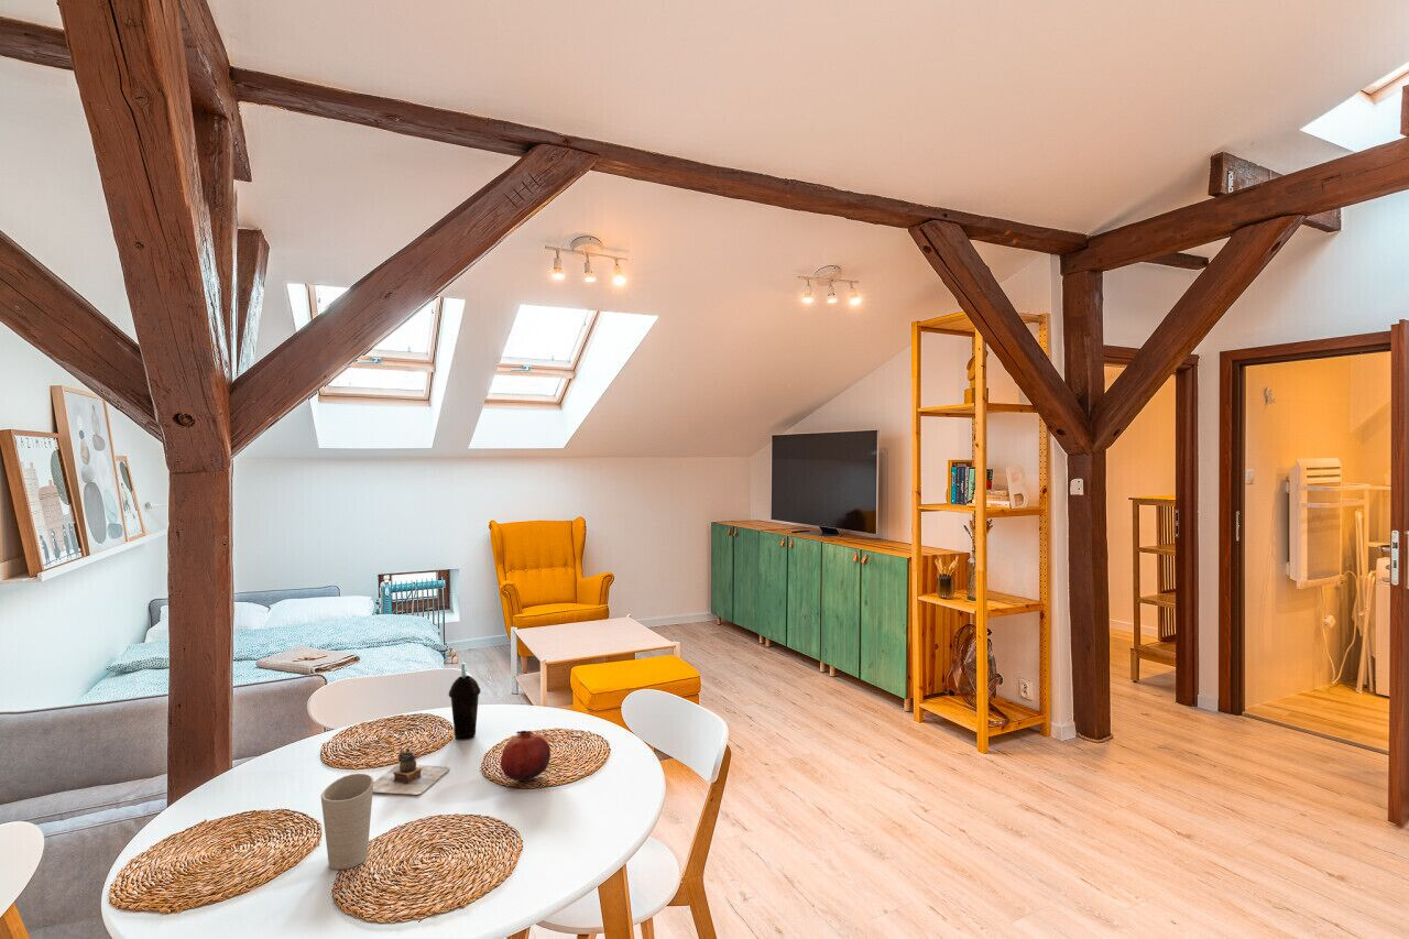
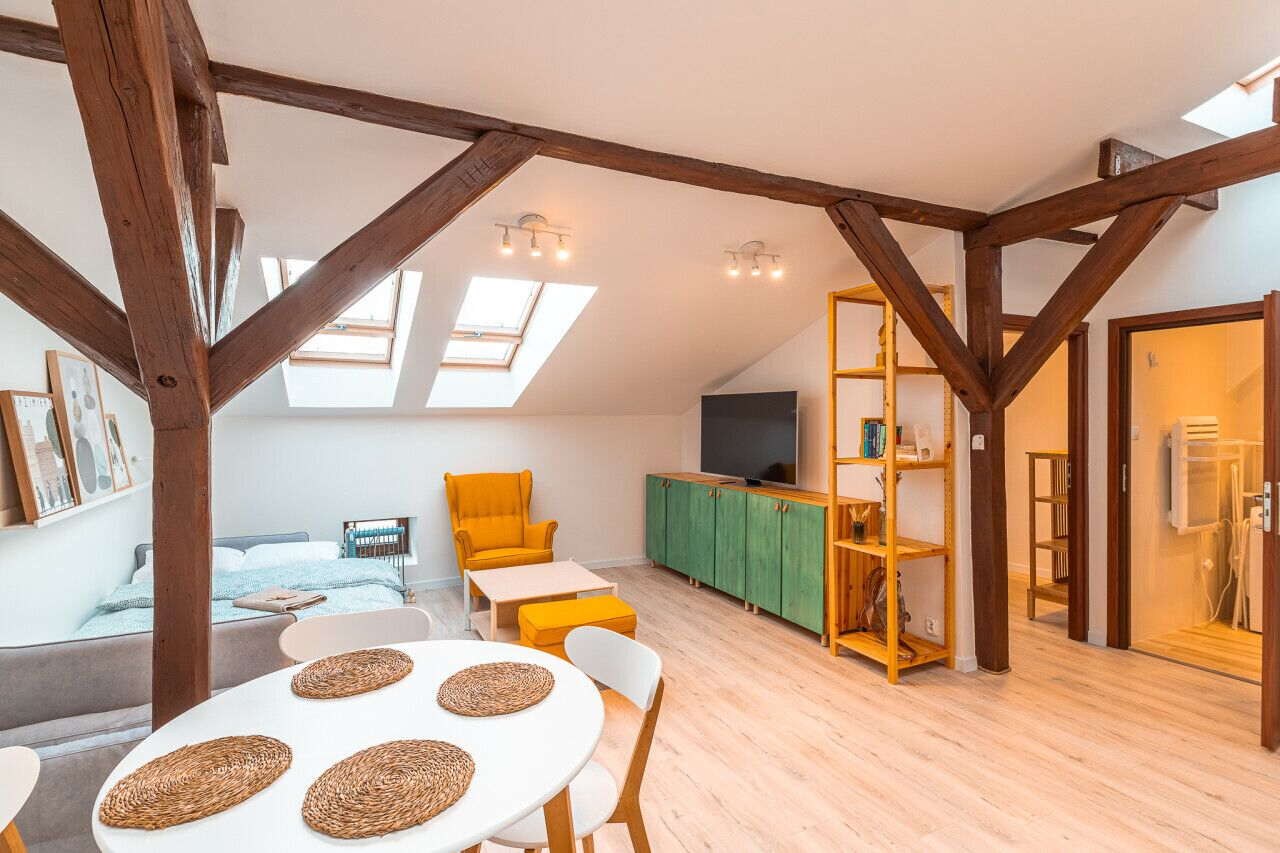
- cup (465, 699)
- fruit (525, 754)
- teapot (407, 764)
- cup (348, 821)
